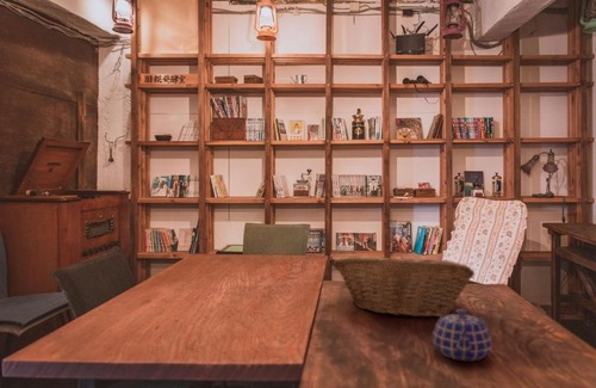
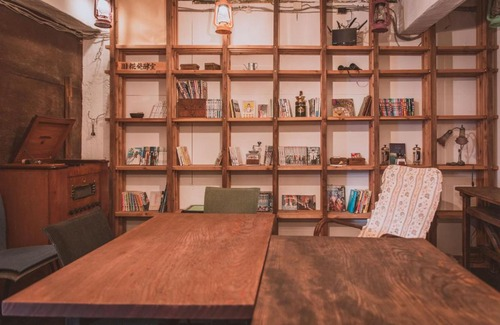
- fruit basket (401, 279)
- teapot (461, 332)
